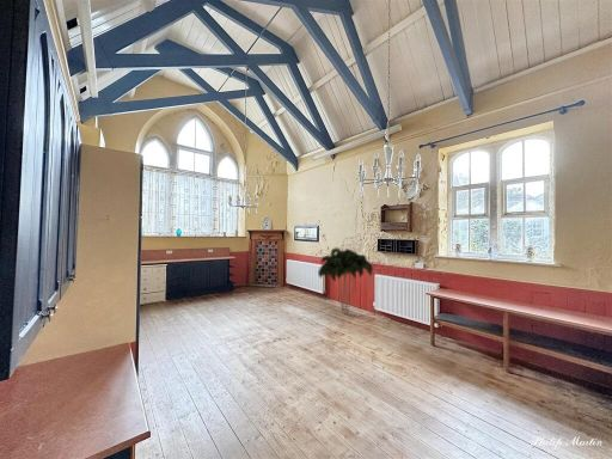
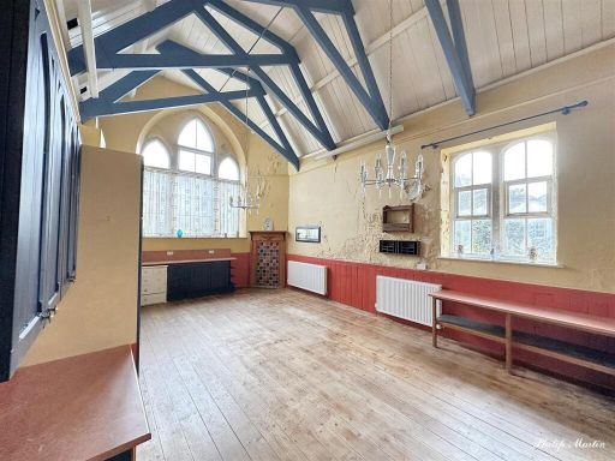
- indoor plant (343, 280)
